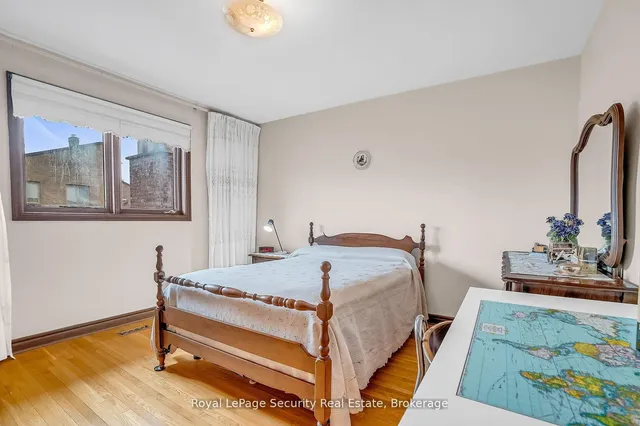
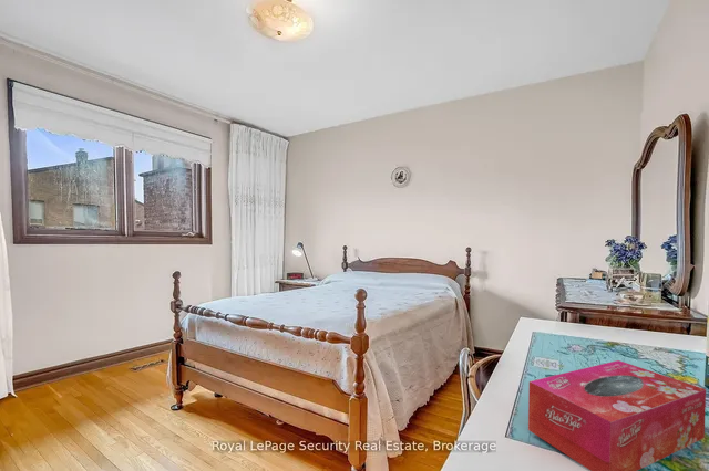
+ tissue box (615, 409)
